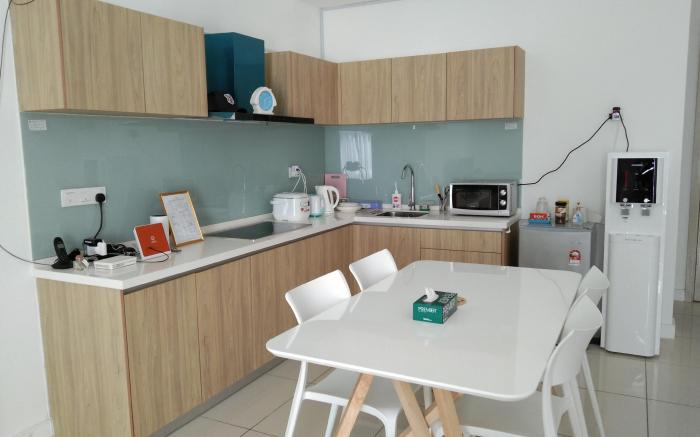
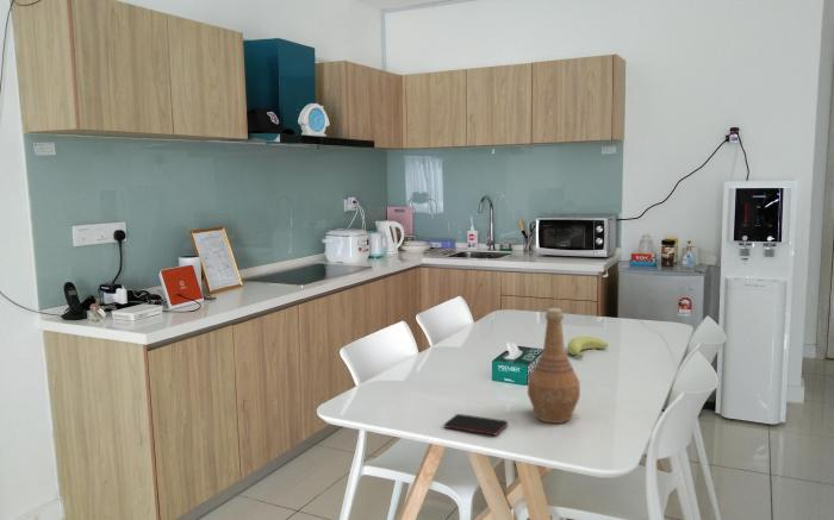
+ banana (586, 345)
+ vase (553, 363)
+ smartphone (475, 424)
